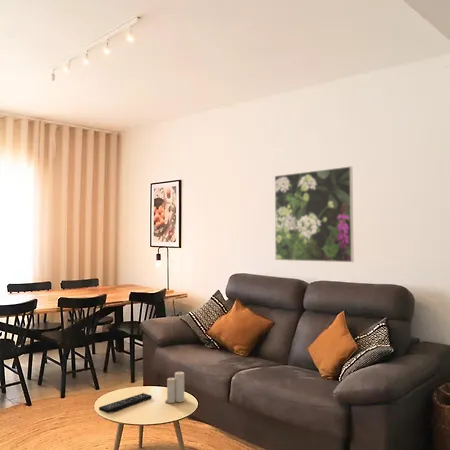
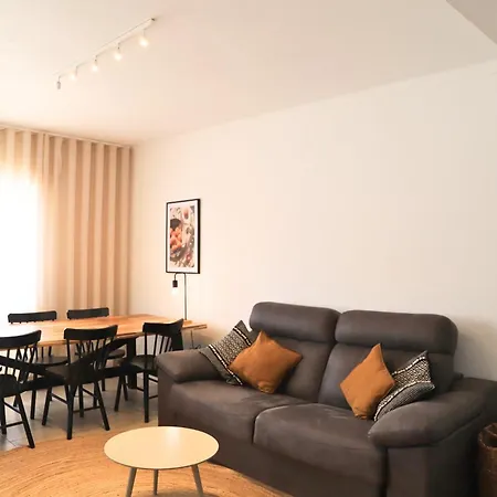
- candle (176, 384)
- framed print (311, 216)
- remote control (126, 402)
